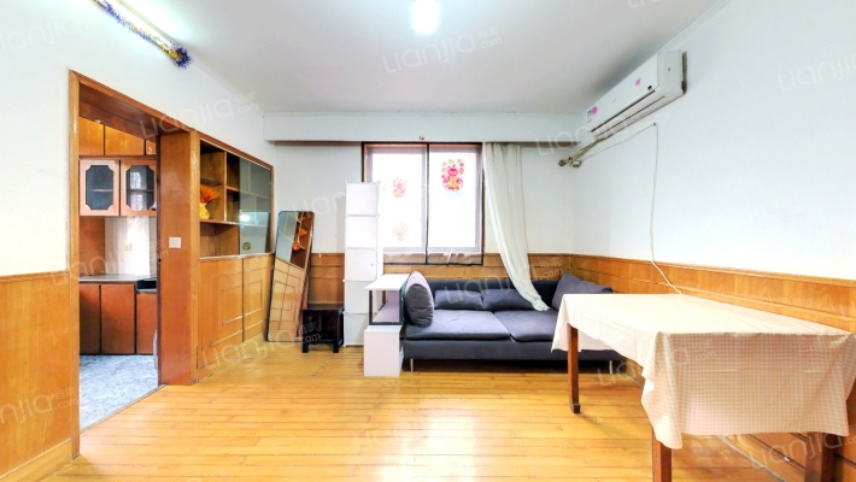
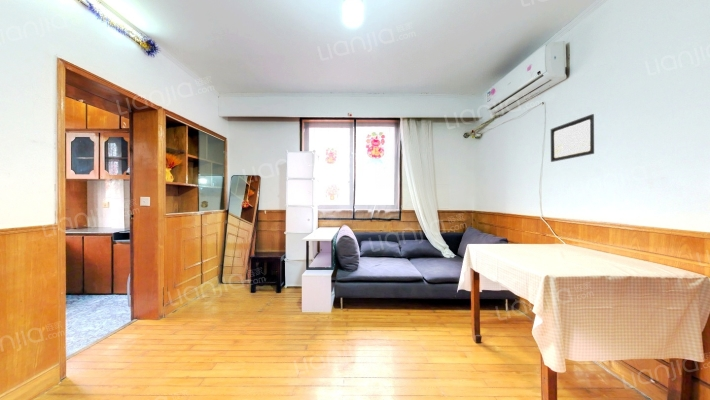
+ wall art (570, 140)
